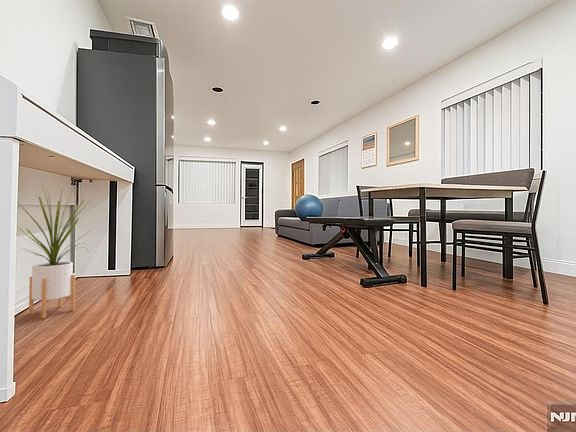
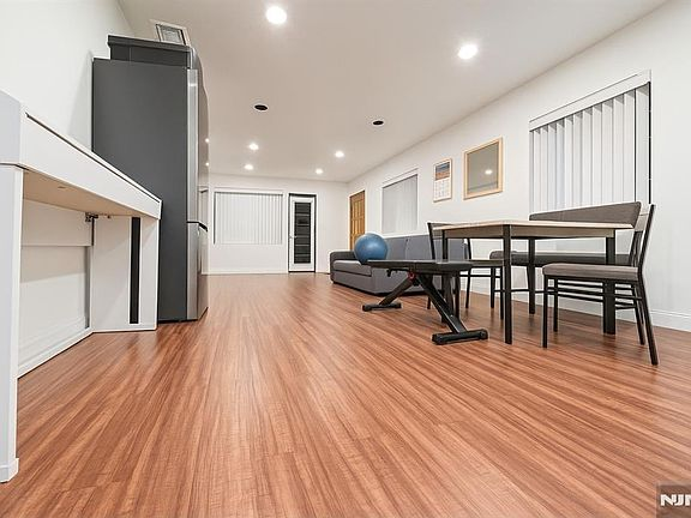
- house plant (52, 249)
